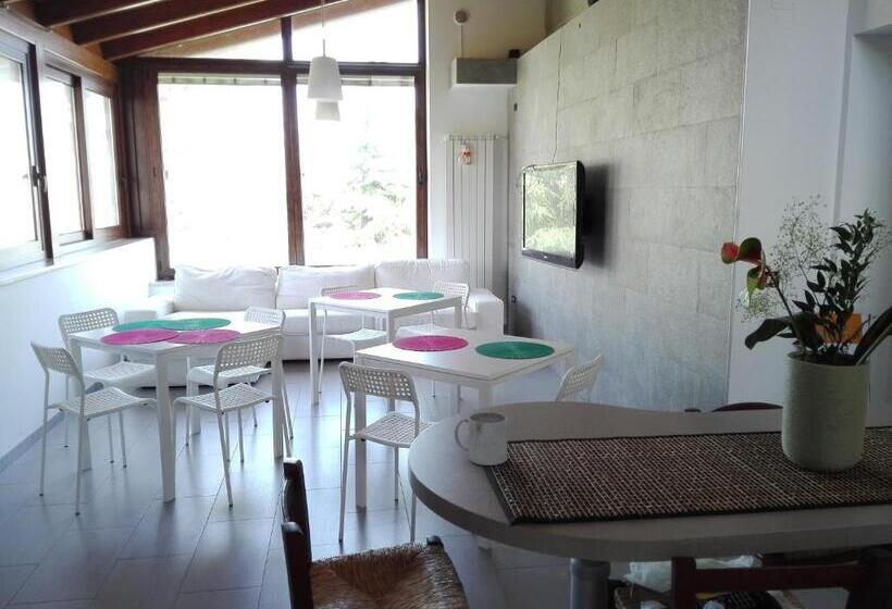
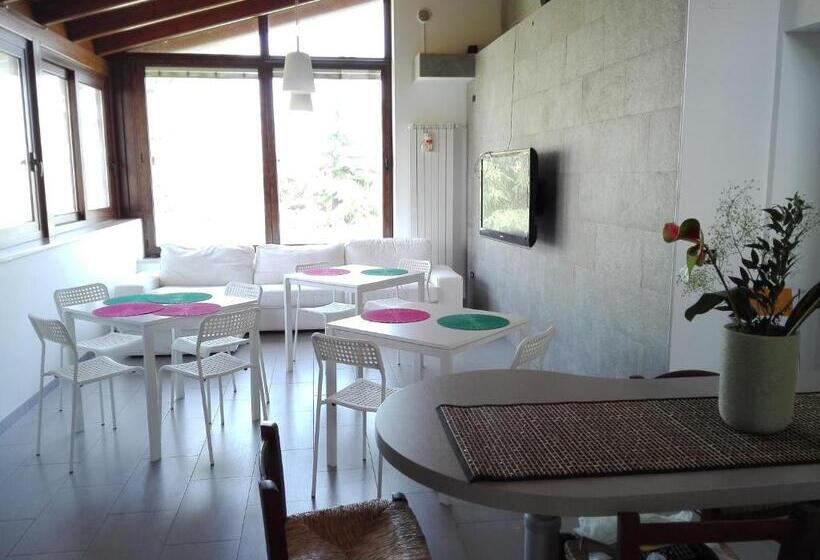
- mug (480, 436)
